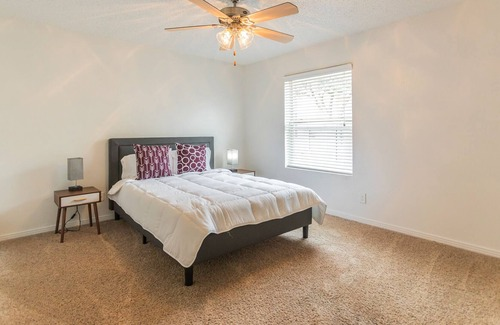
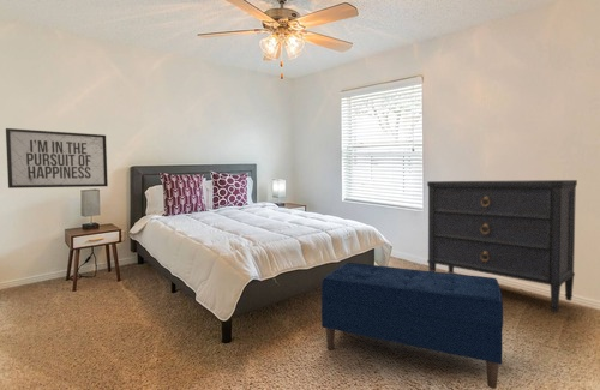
+ bench (408, 314)
+ dresser (494, 235)
+ mirror (60, 160)
